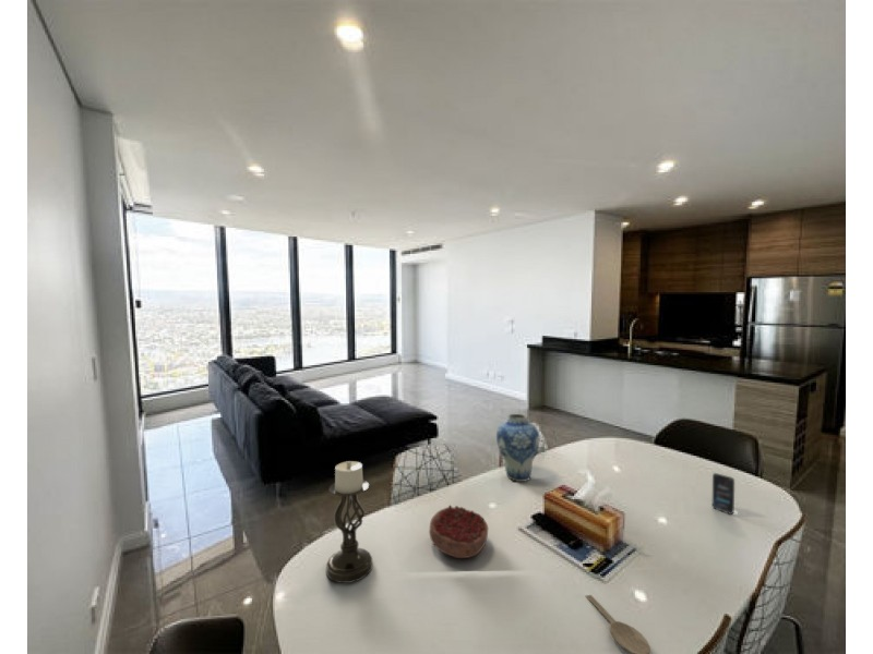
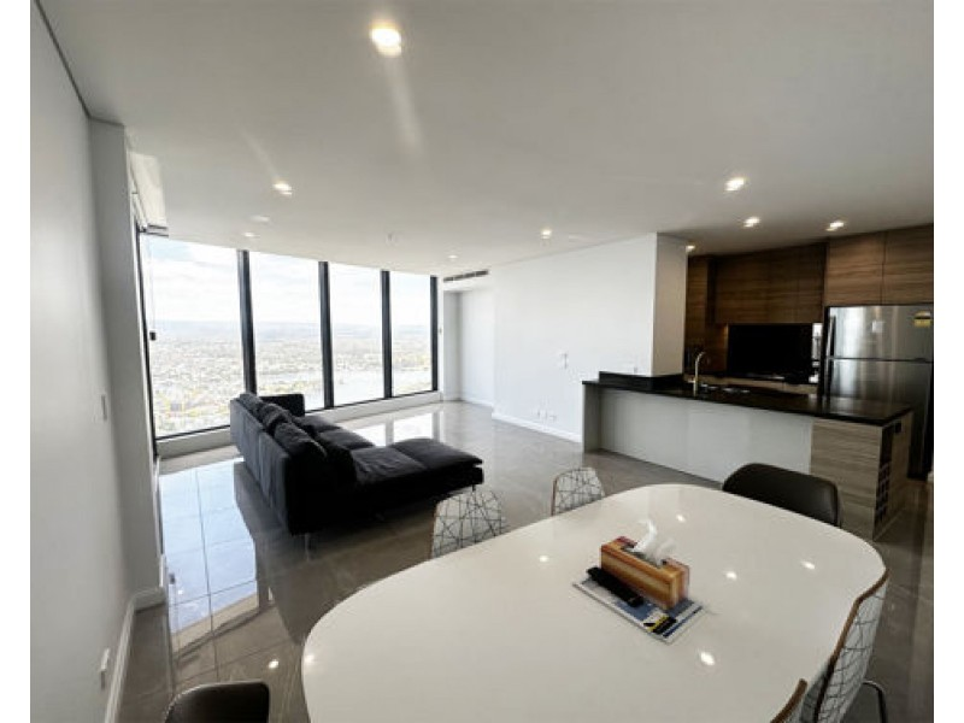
- smartphone (722, 493)
- candle holder (348, 514)
- vase (517, 447)
- wooden spoon (603, 611)
- decorative bowl (458, 531)
